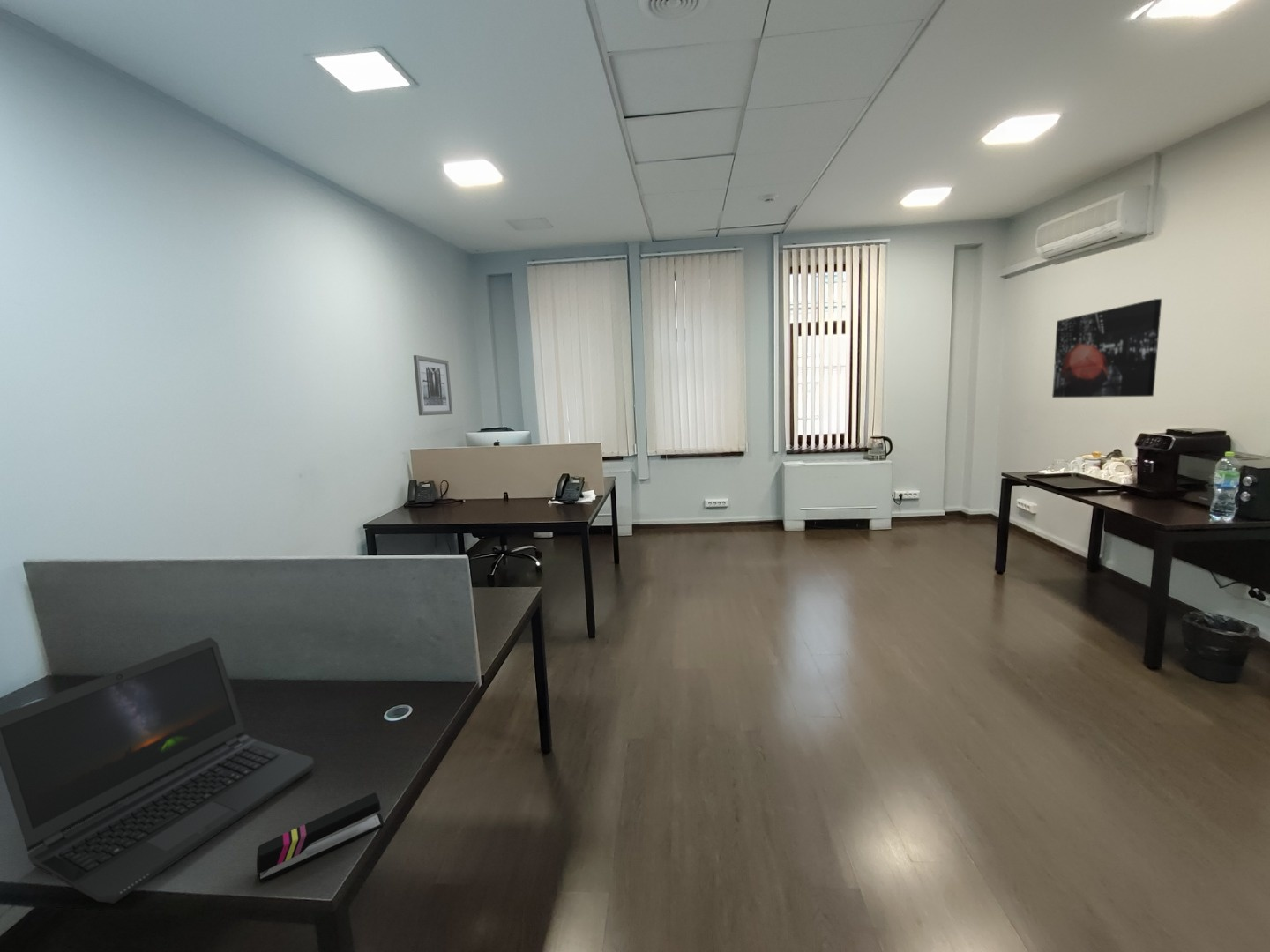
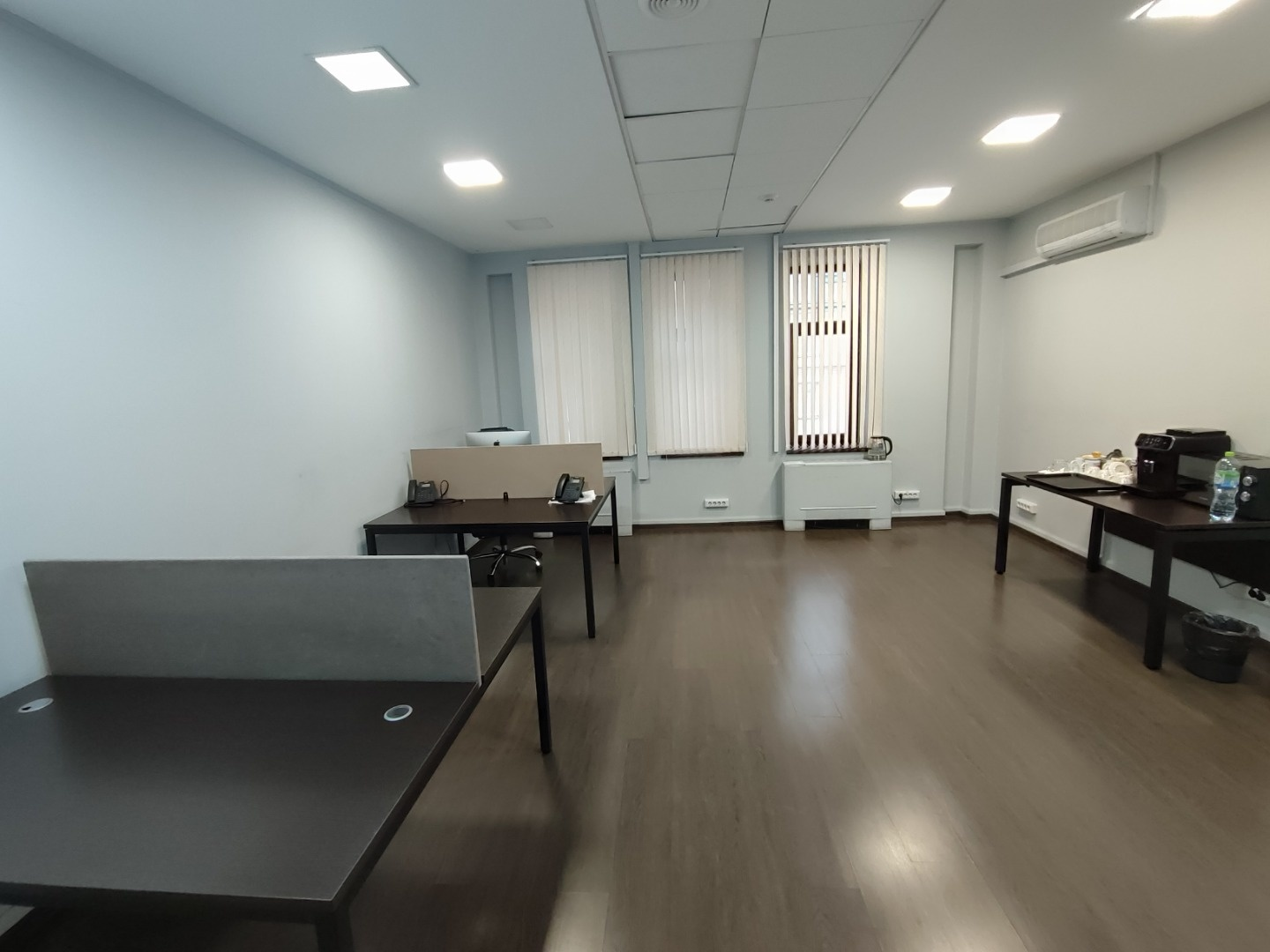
- laptop computer (171, 747)
- stapler (322, 833)
- wall art (1100, 354)
- wall art (434, 386)
